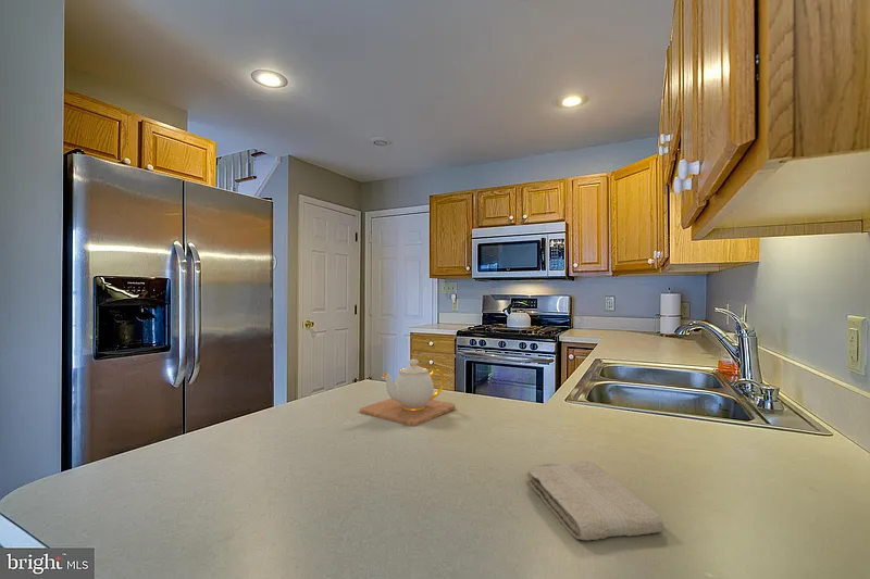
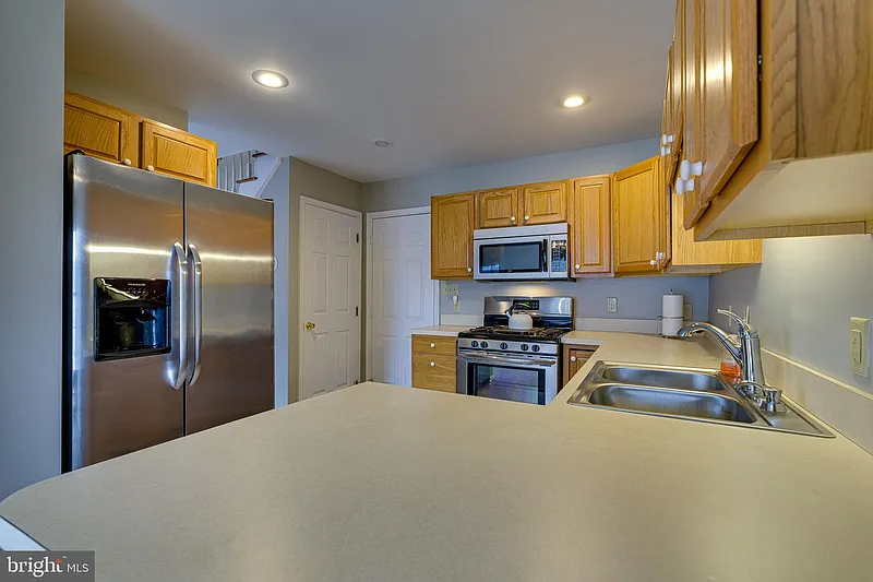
- washcloth (585, 493)
- teapot (408, 385)
